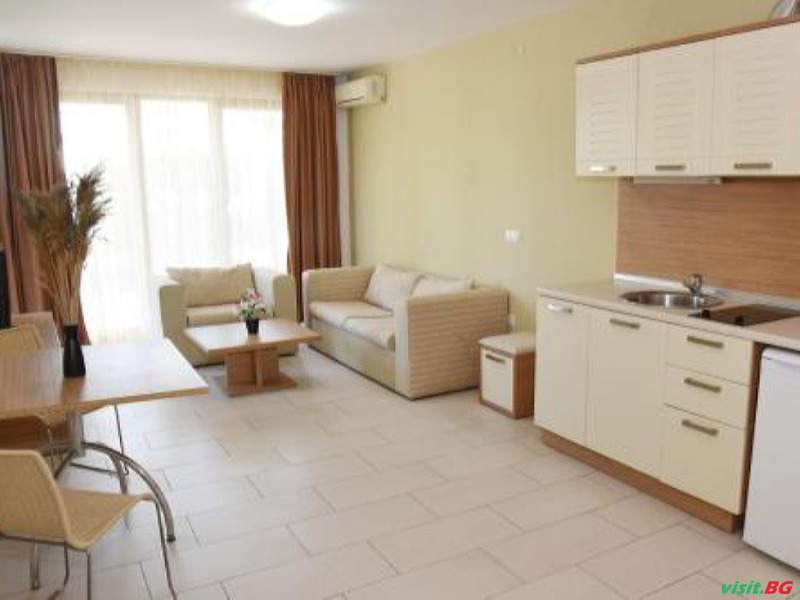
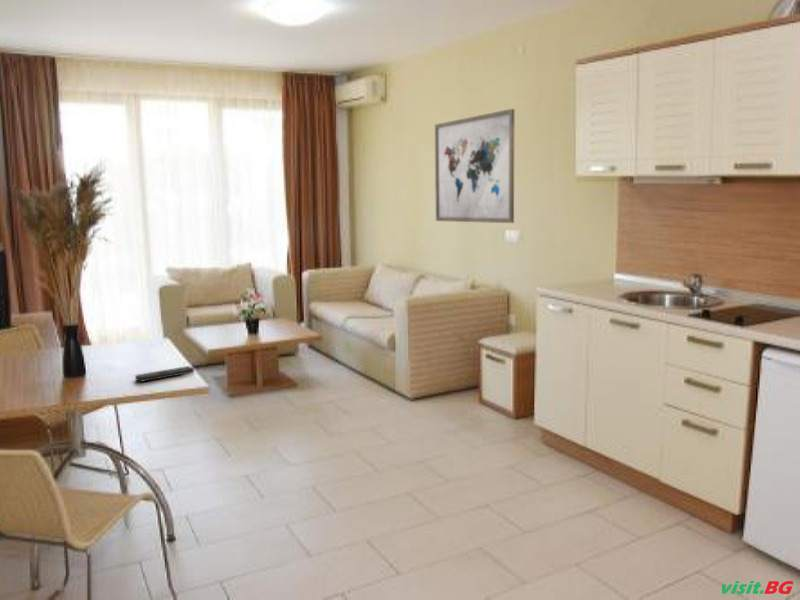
+ remote control (165, 373)
+ wall art (471, 170)
